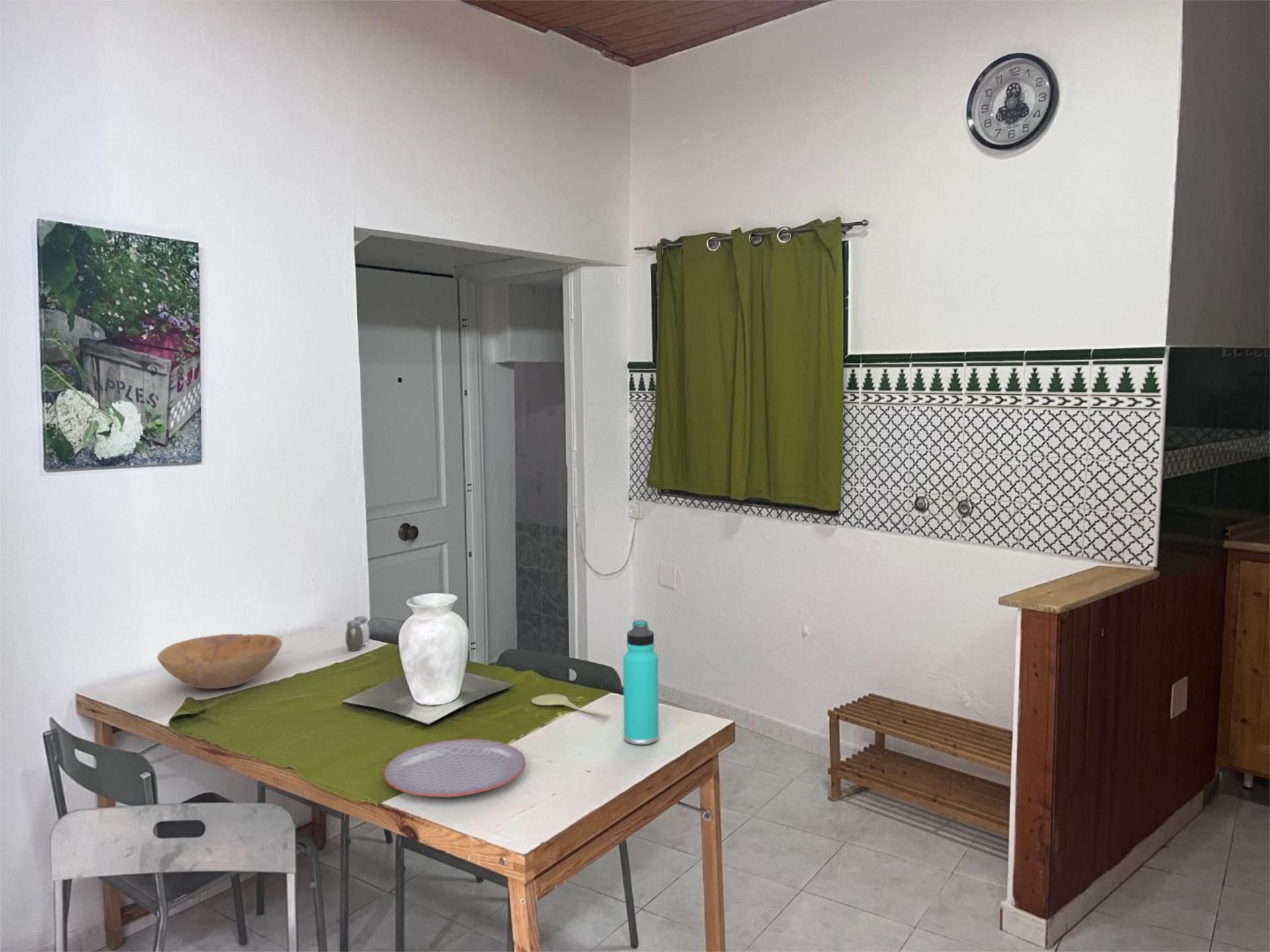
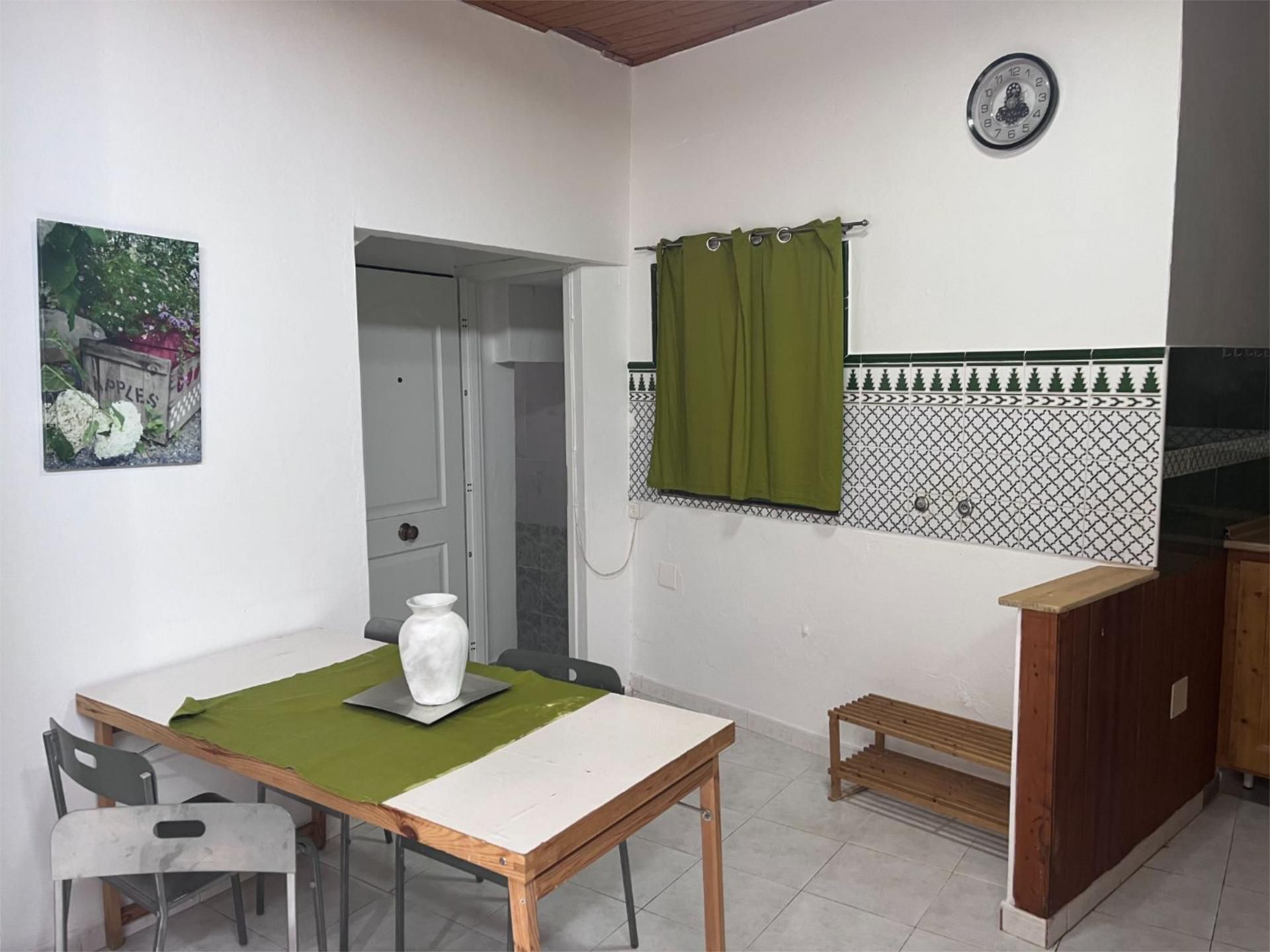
- bowl (222, 664)
- thermos bottle (640, 681)
- plate (456, 770)
- salt and pepper shaker (357, 632)
- spoon (571, 705)
